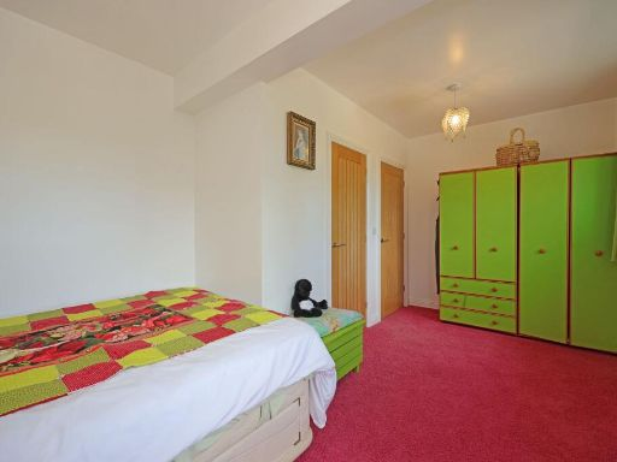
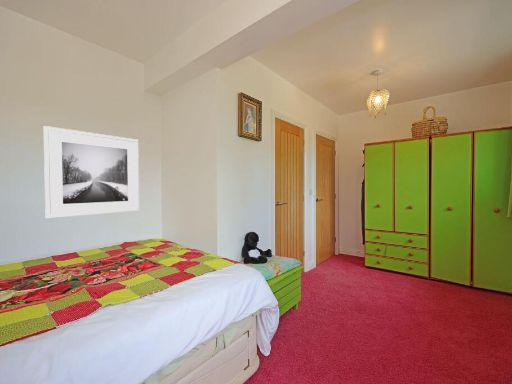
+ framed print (97, 174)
